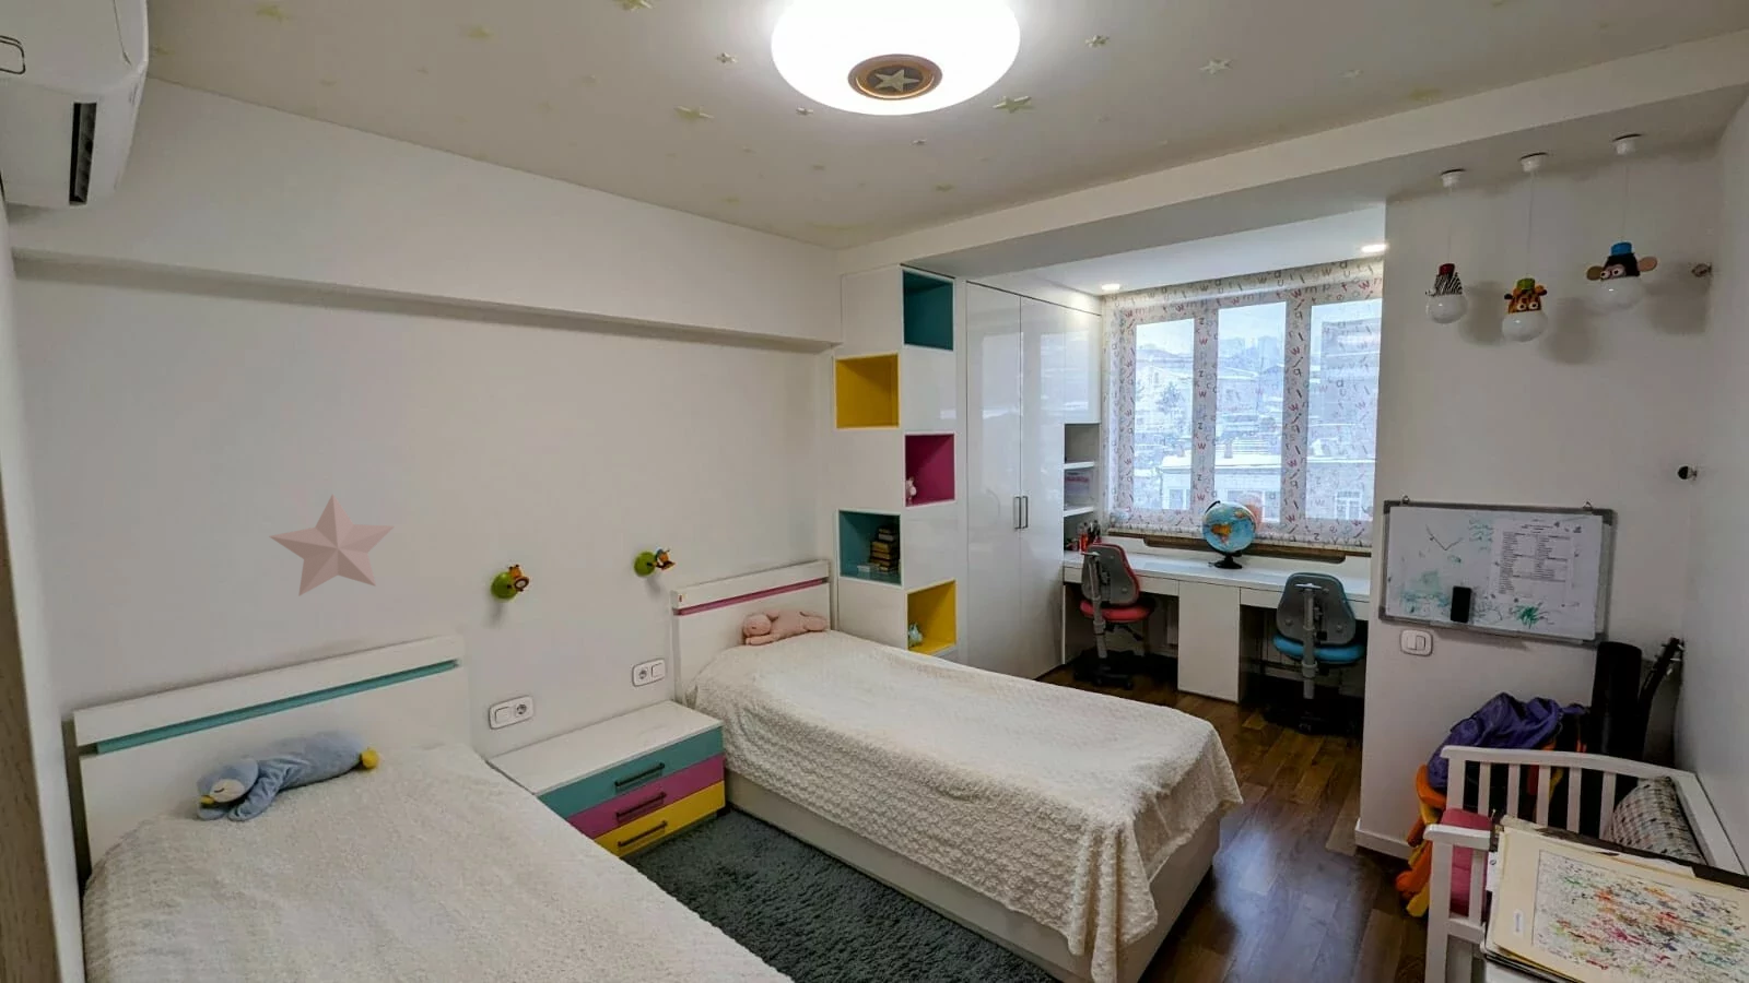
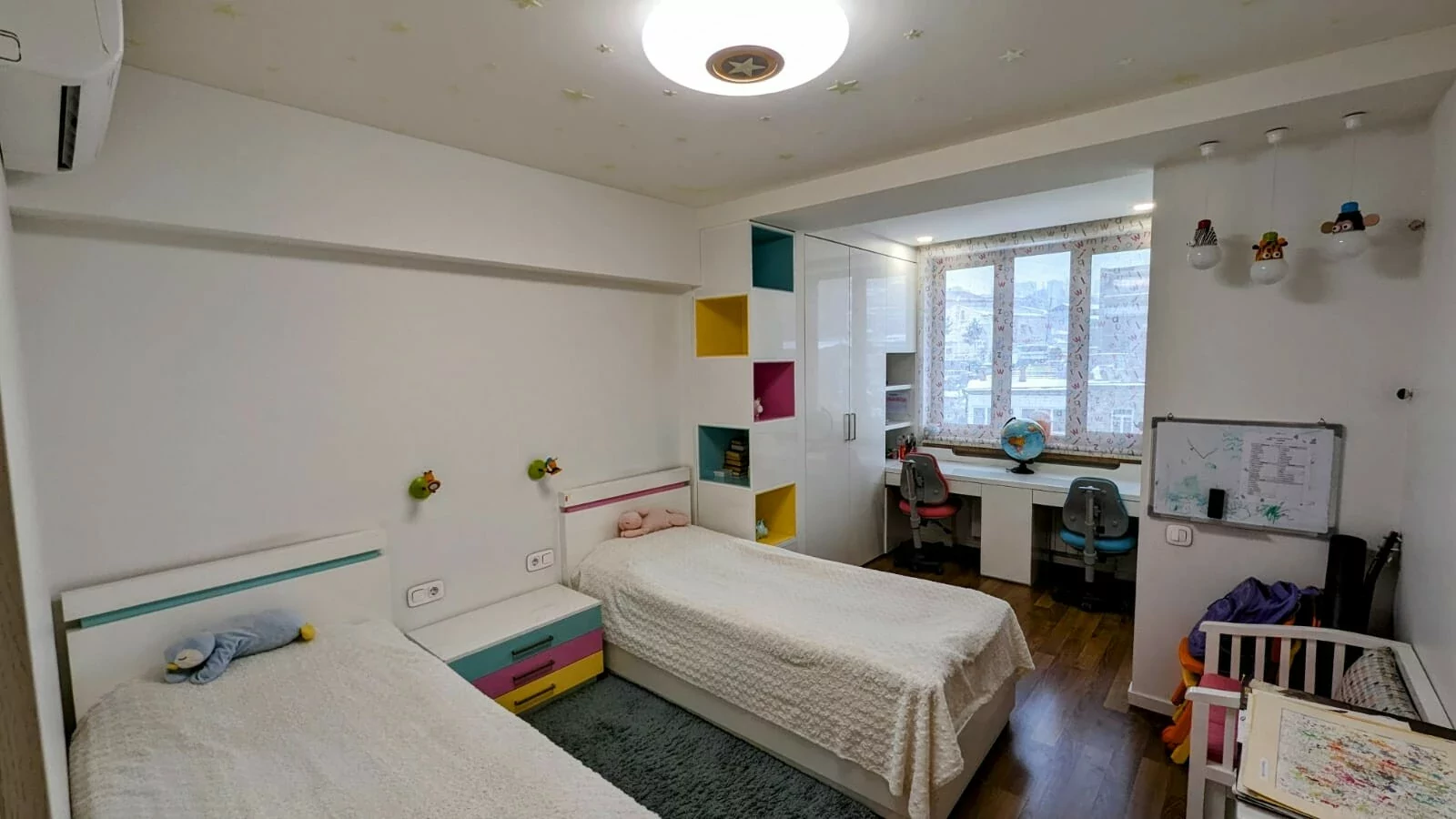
- decorative star (335, 541)
